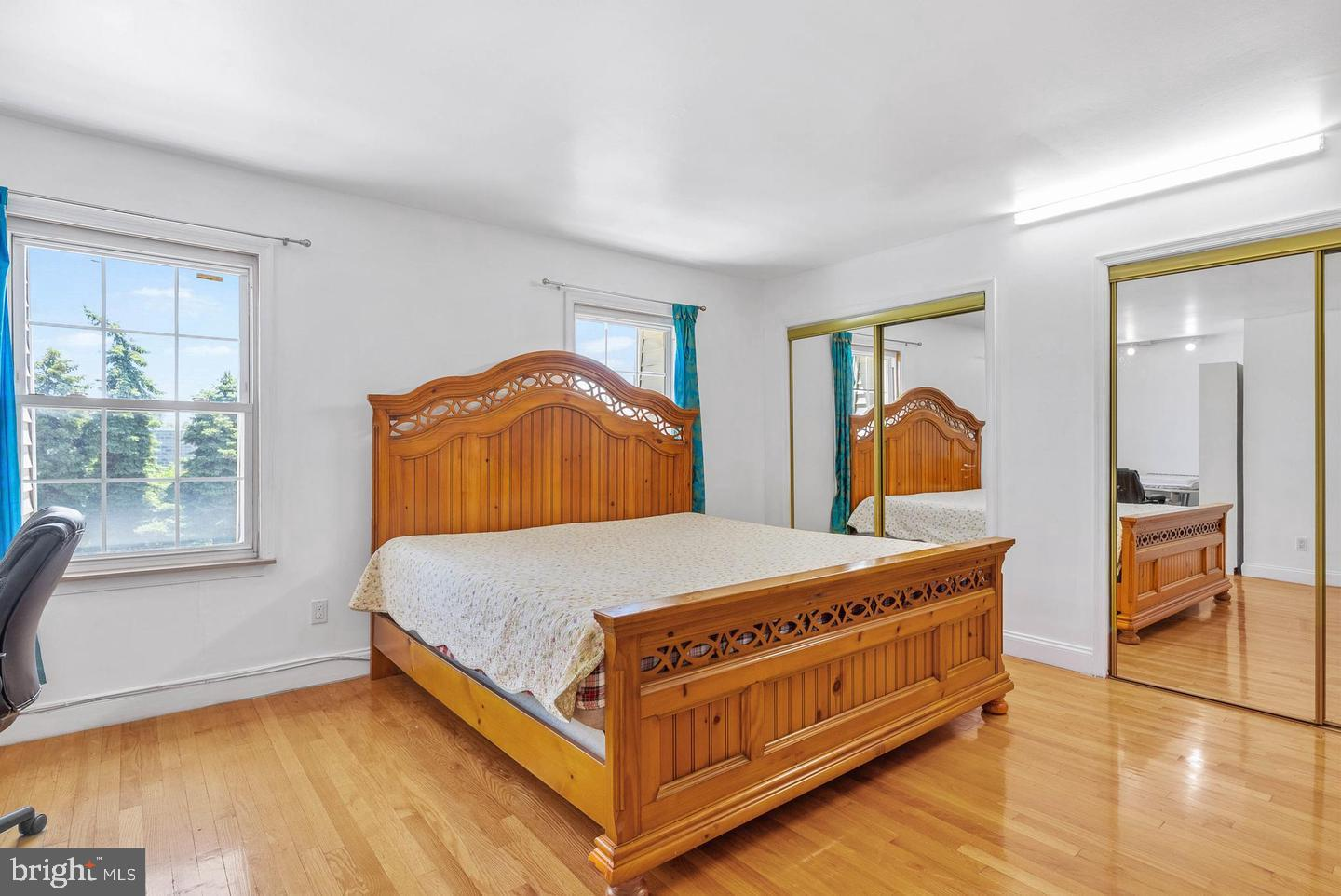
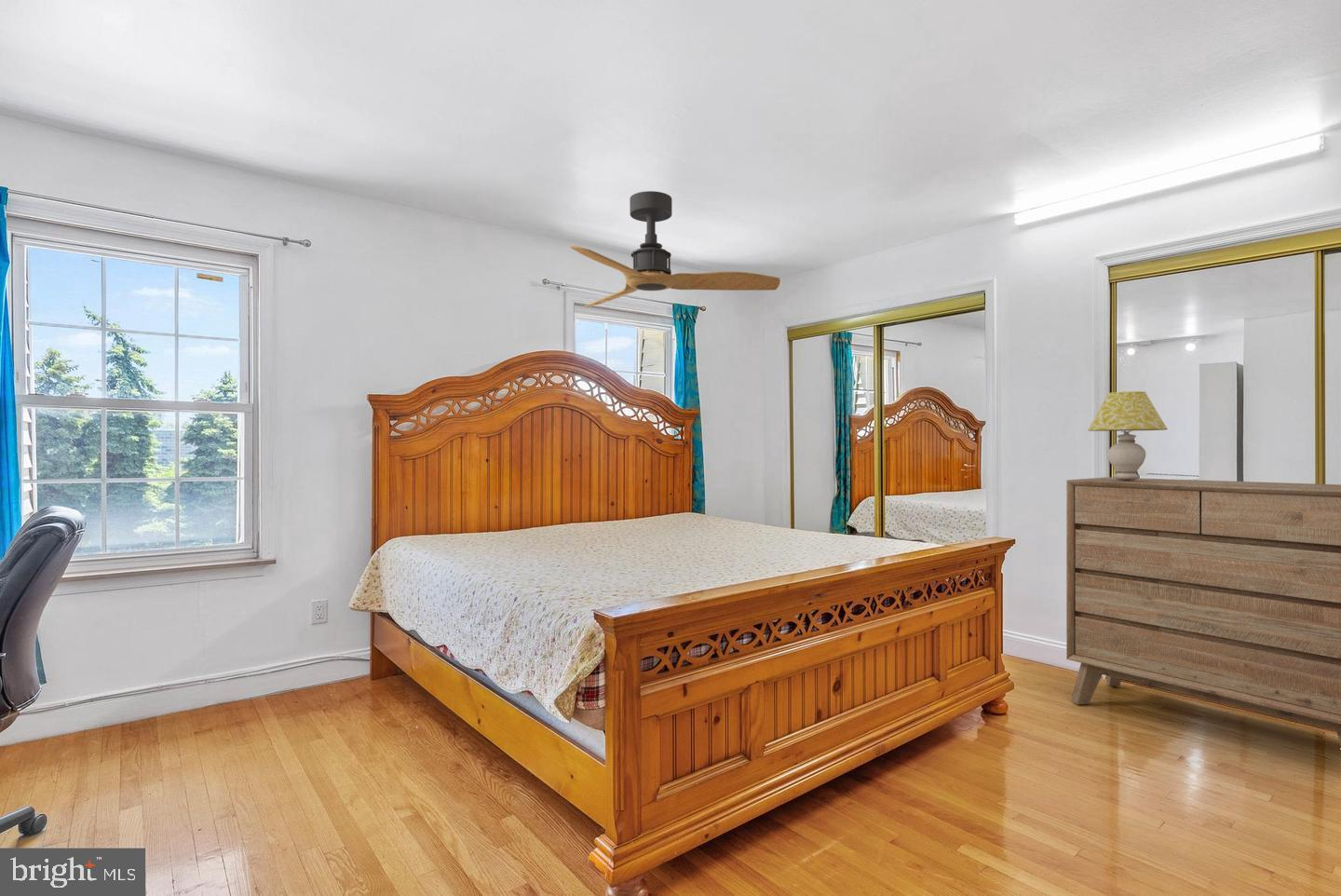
+ ceiling fan (670, 252)
+ table lamp (1126, 436)
+ dresser (1216, 604)
